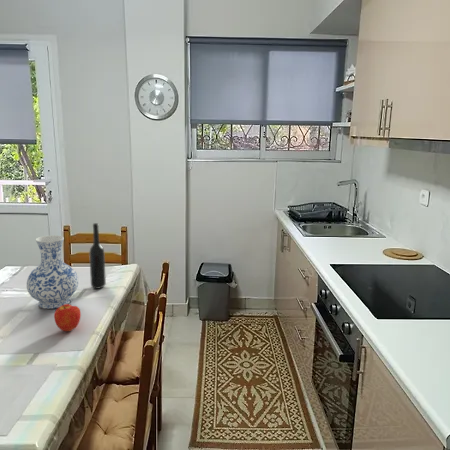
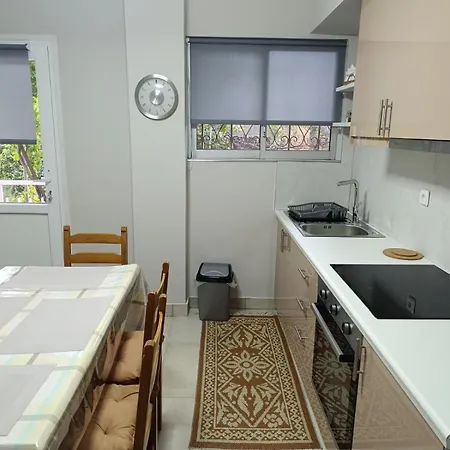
- bottle (97, 255)
- apple (67, 317)
- vase (52, 271)
